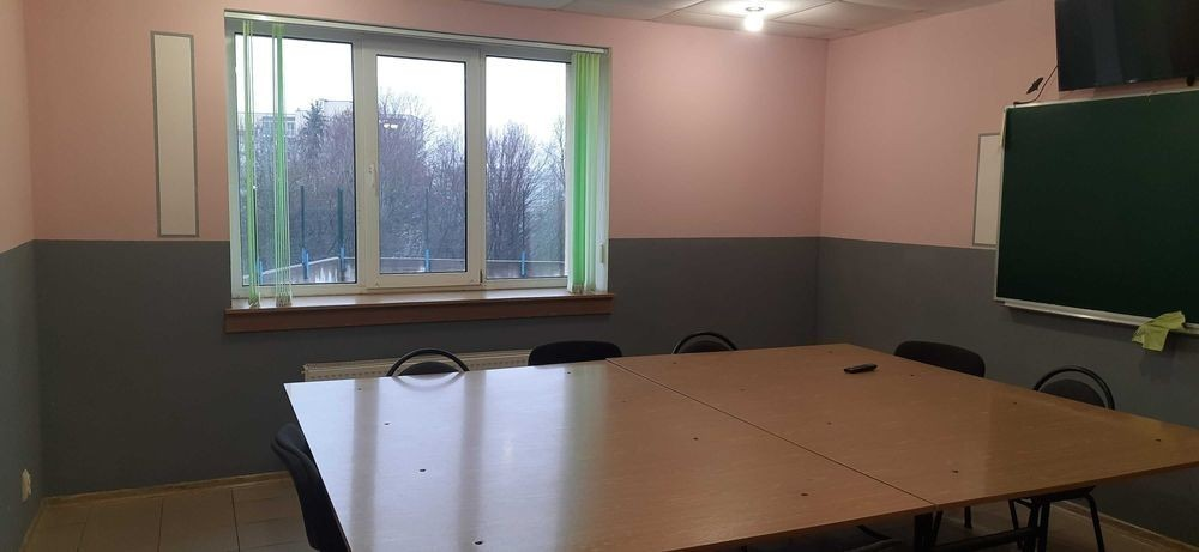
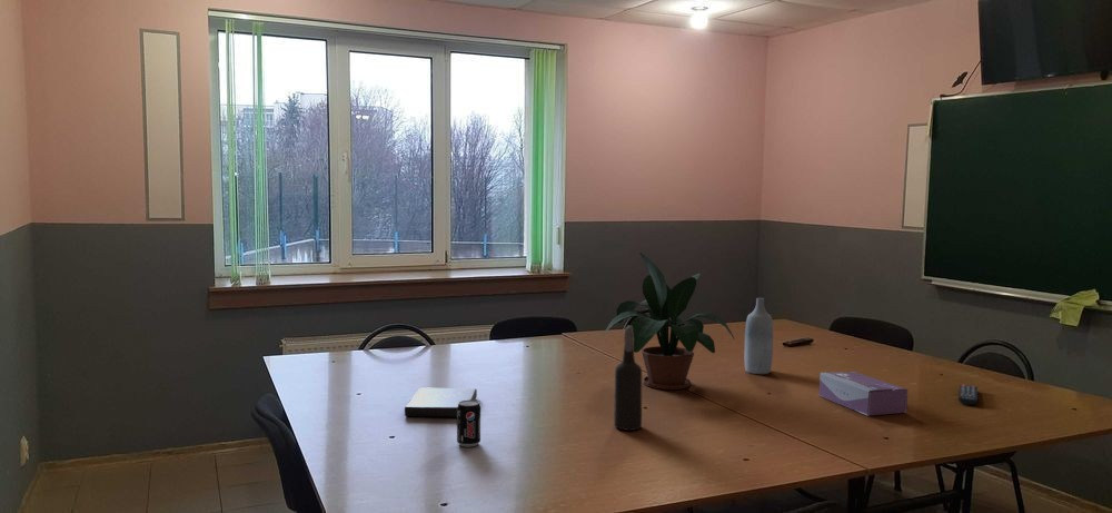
+ tissue box (862, 392)
+ potted plant (665, 317)
+ book (441, 402)
+ remote control (967, 394)
+ bottle (628, 376)
+ bottle (758, 335)
+ beverage can (468, 423)
